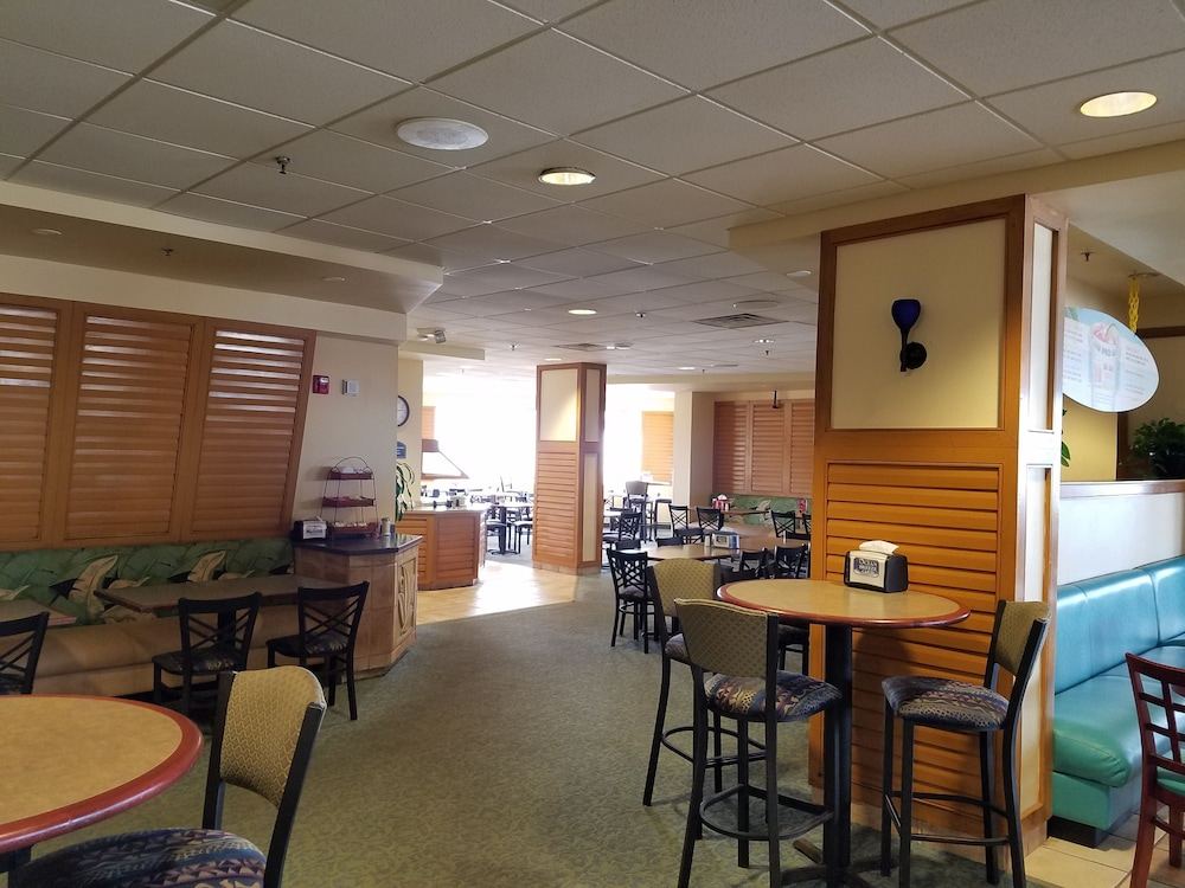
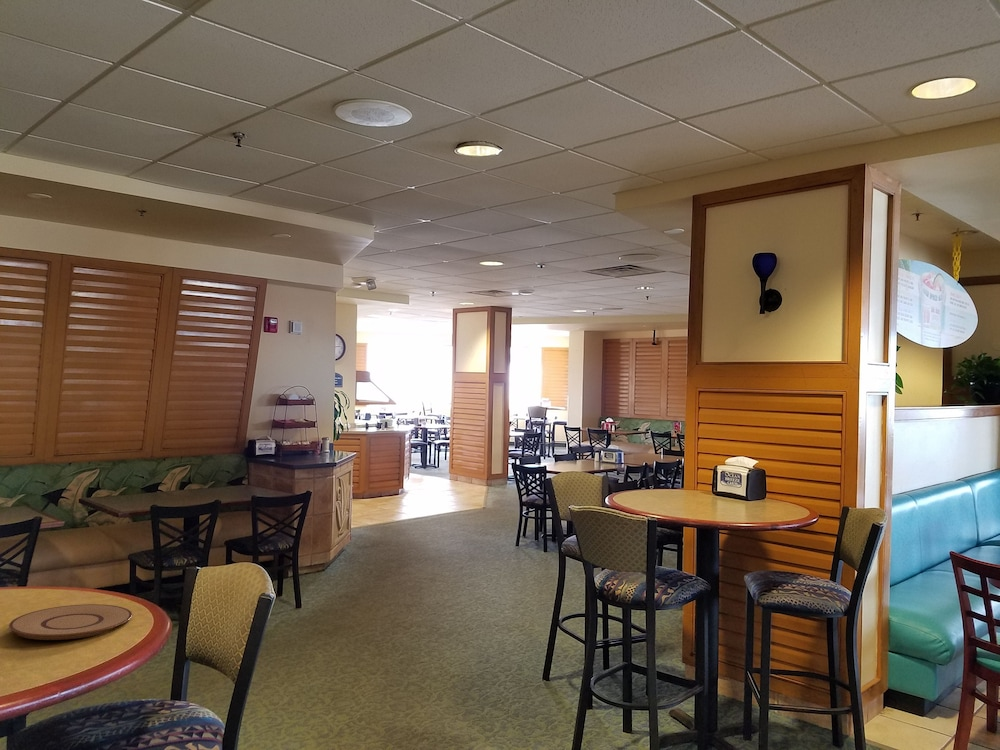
+ plate (72, 621)
